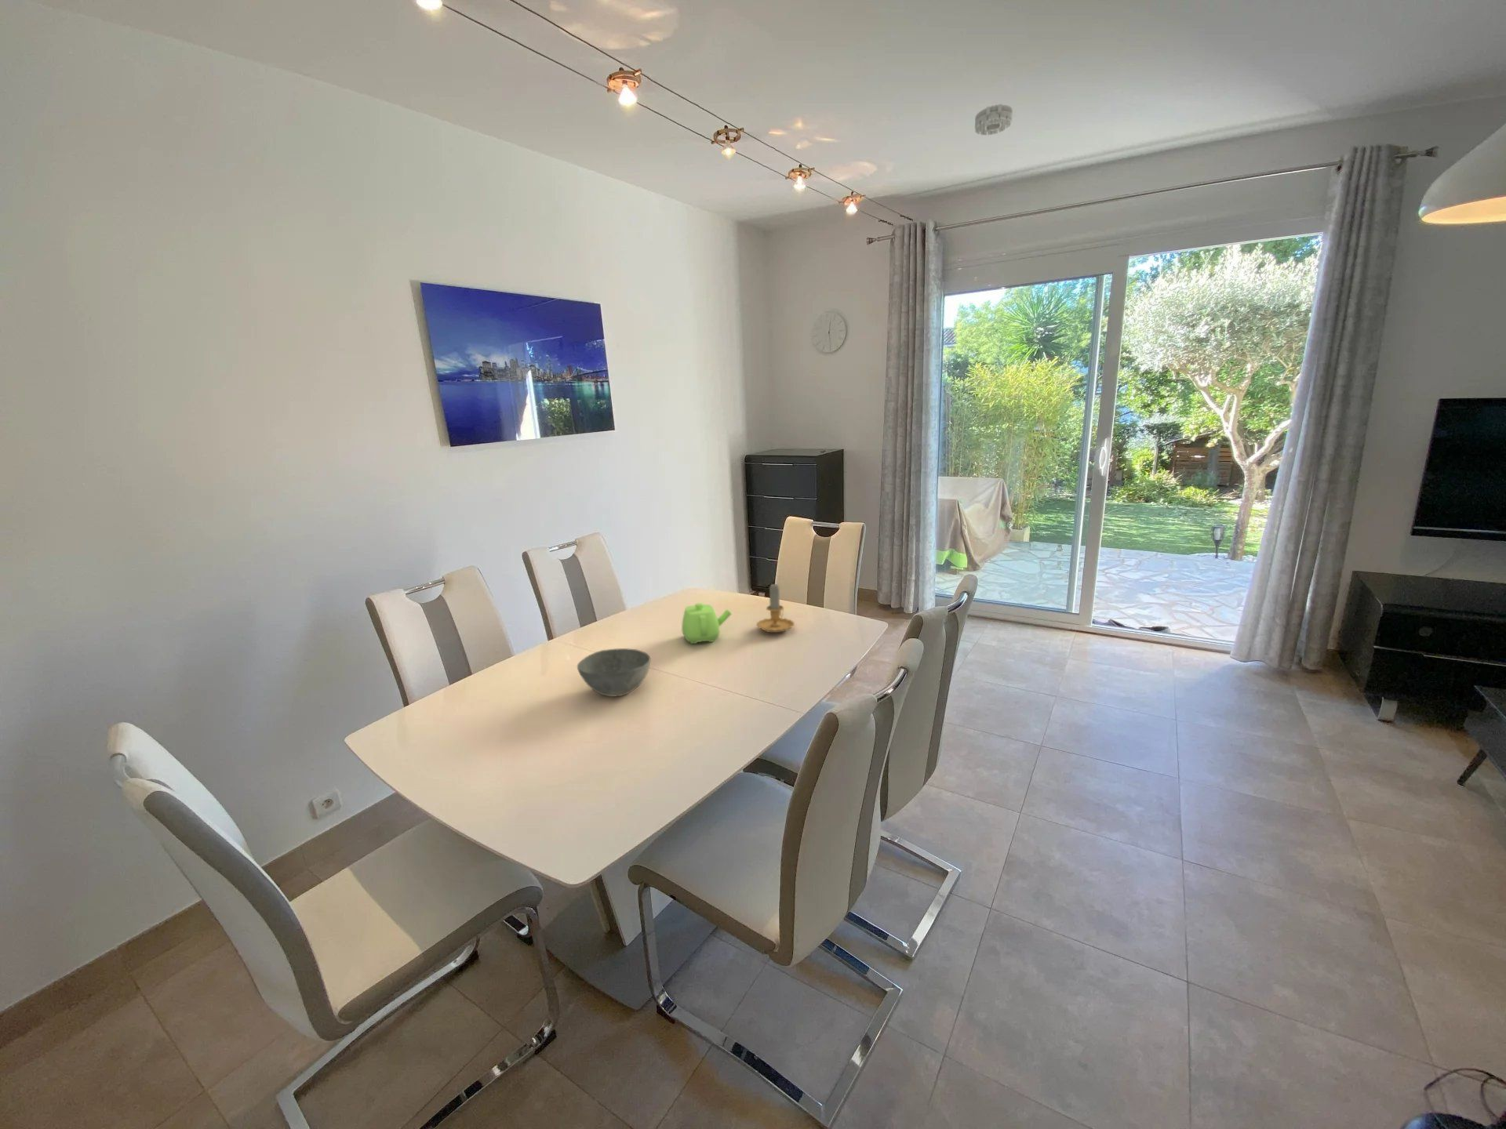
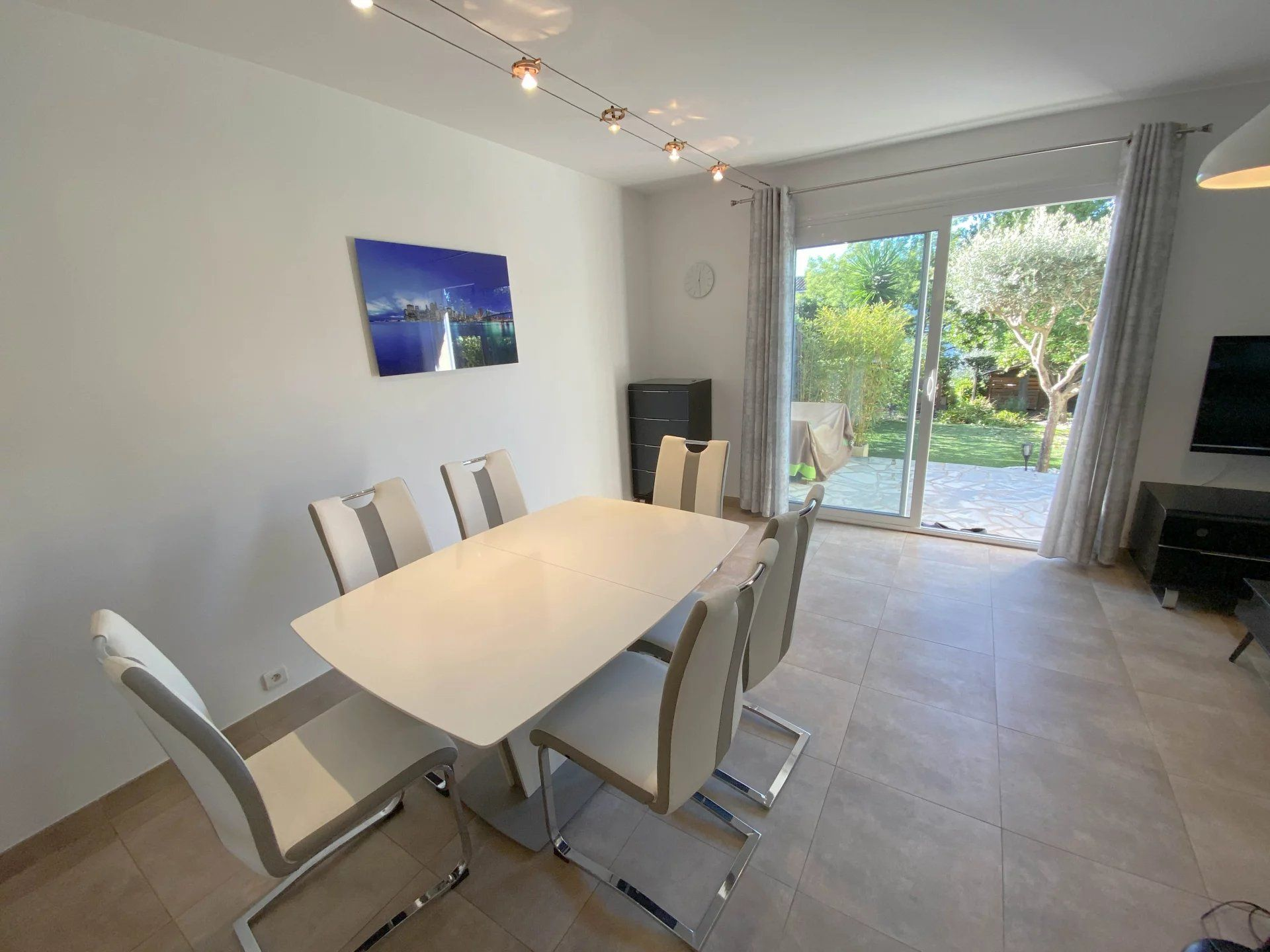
- candle (776, 605)
- teapot (708, 621)
- bowl (615, 675)
- smoke detector (993, 119)
